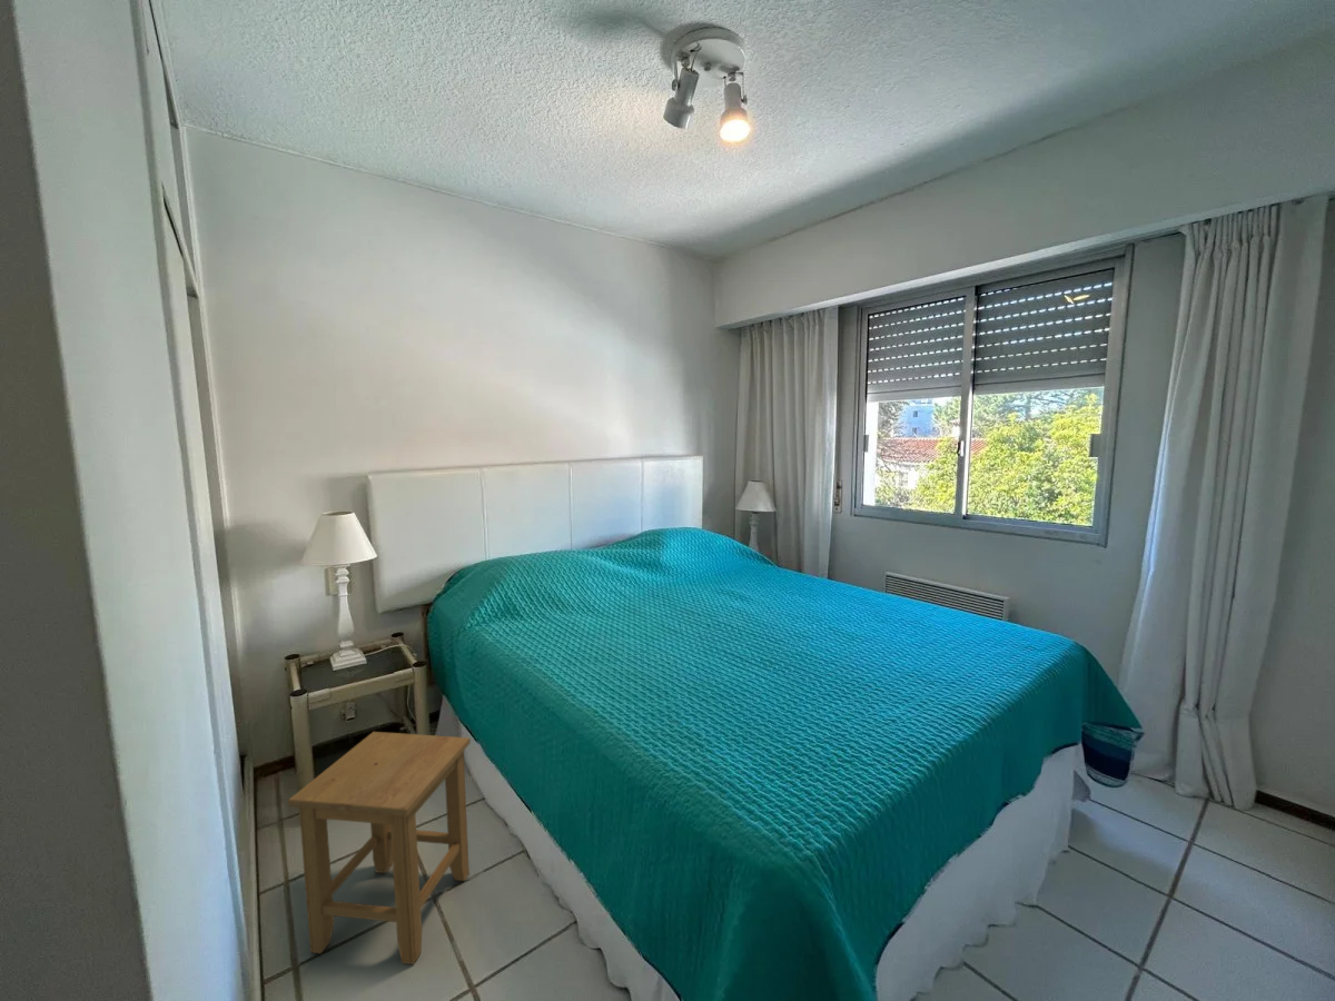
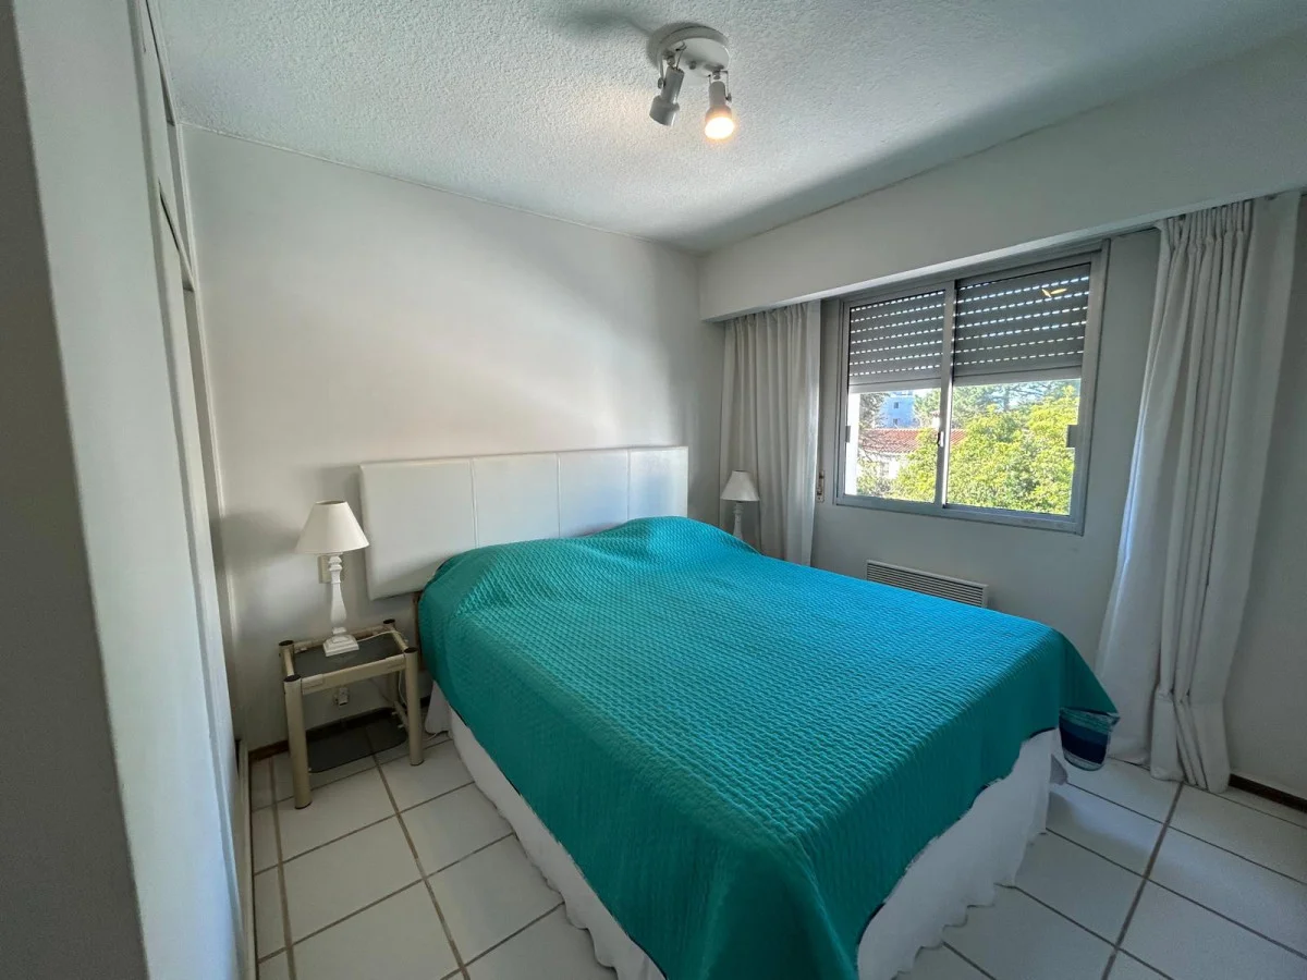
- stool (392, 838)
